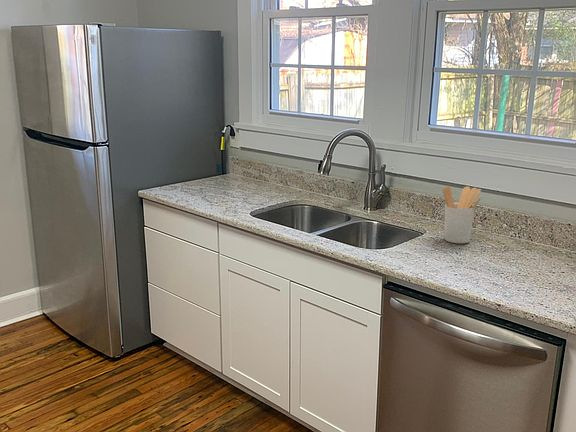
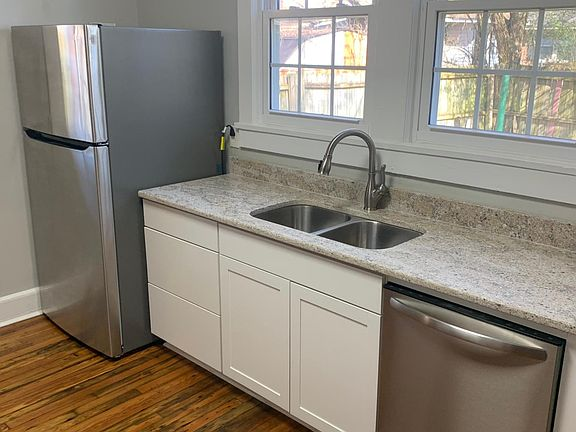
- utensil holder (462, 213)
